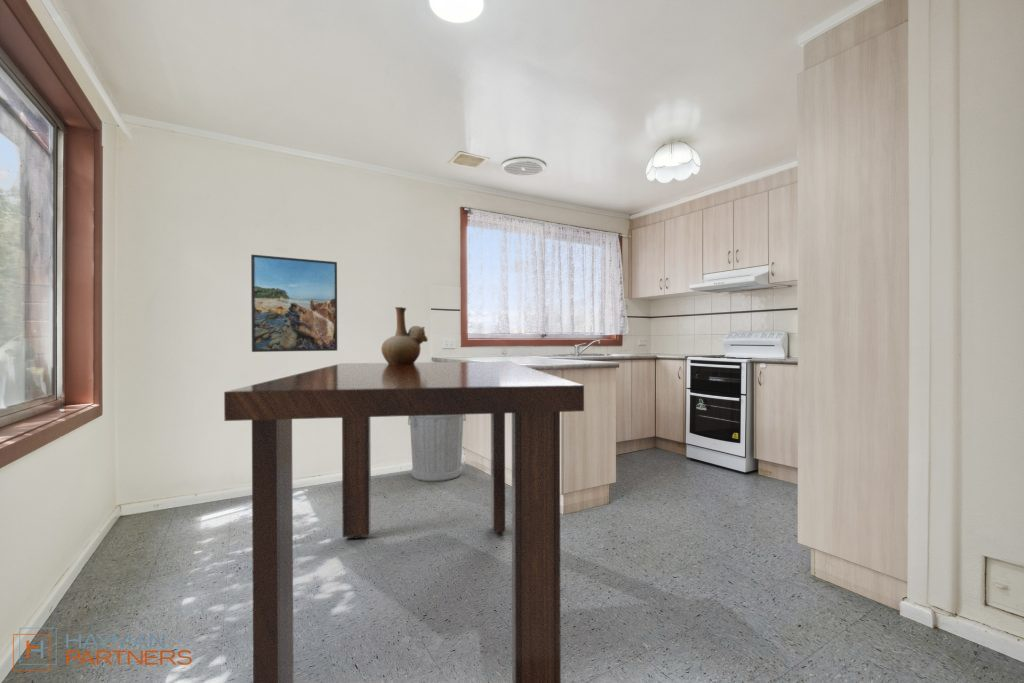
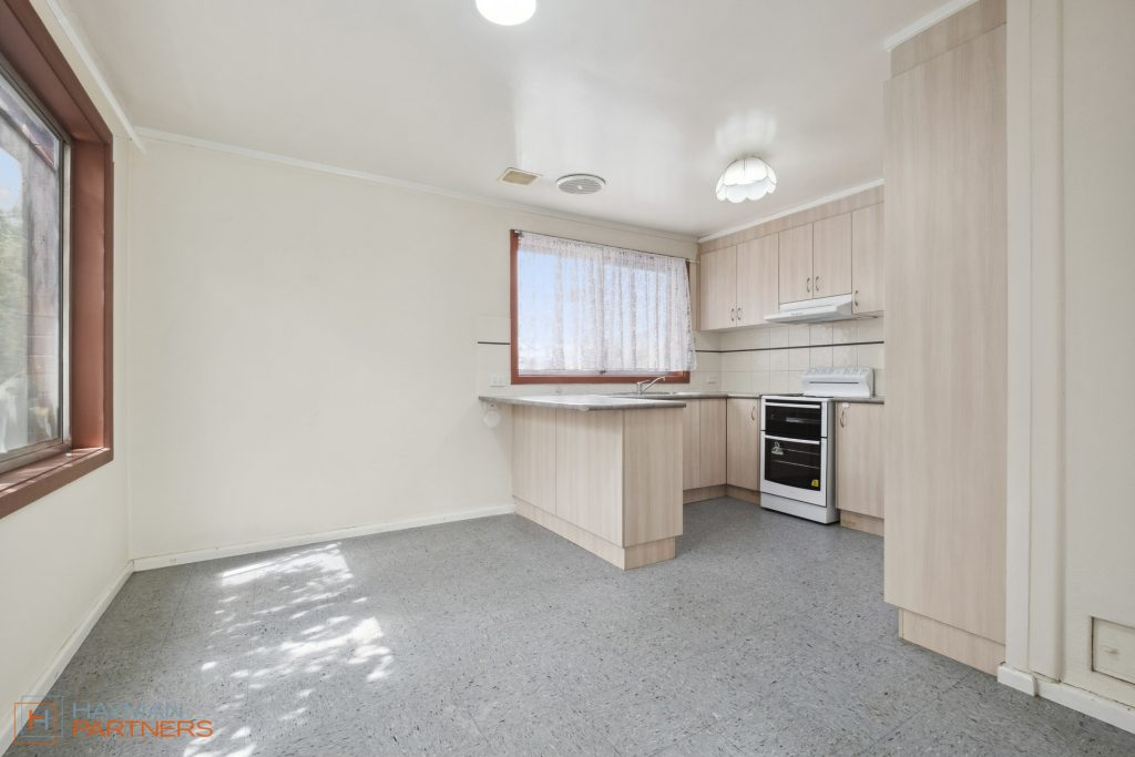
- trash can (436, 433)
- vase (404, 335)
- dining table (370, 482)
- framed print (296, 304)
